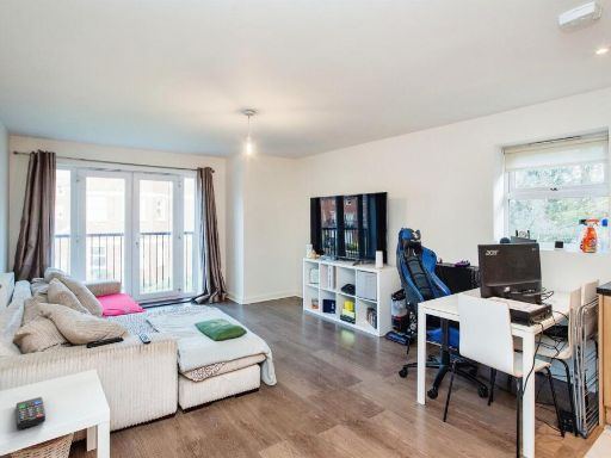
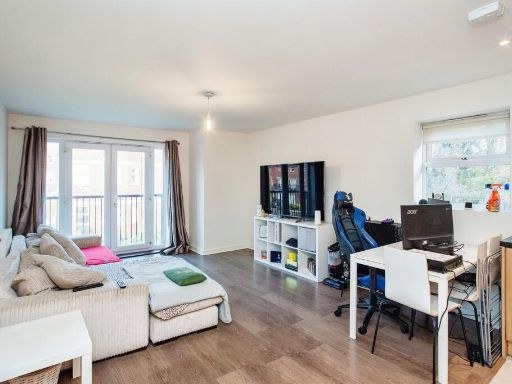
- remote control (30, 411)
